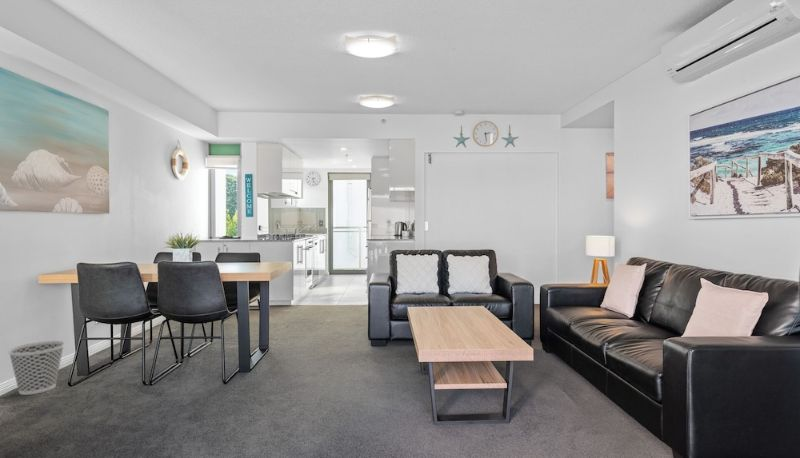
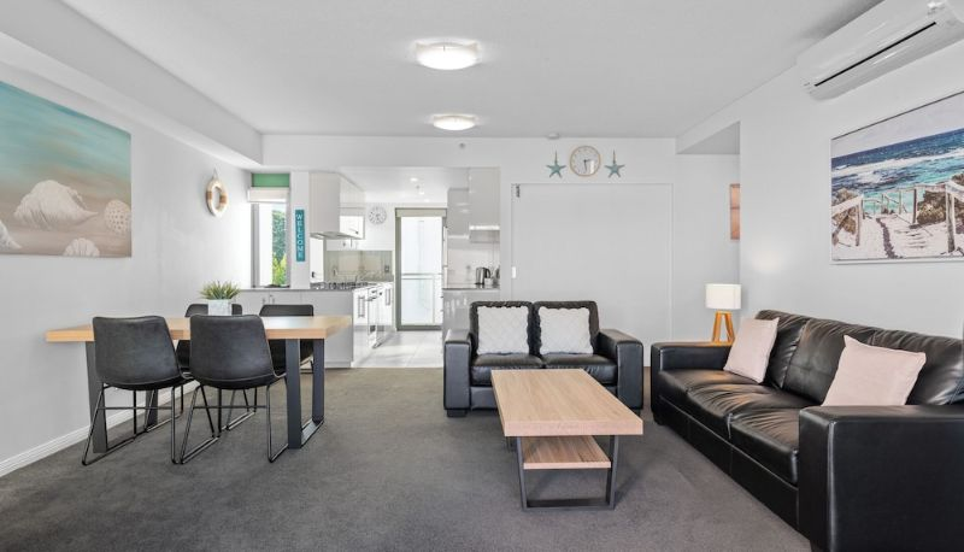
- wastebasket (37, 367)
